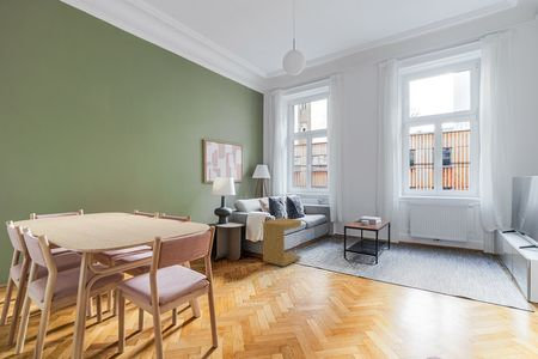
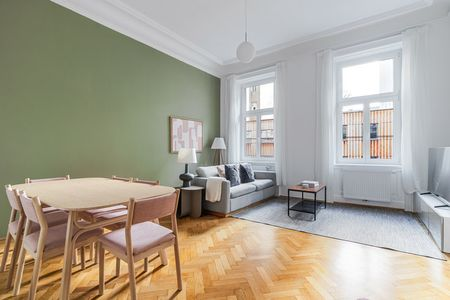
- side table (282, 241)
